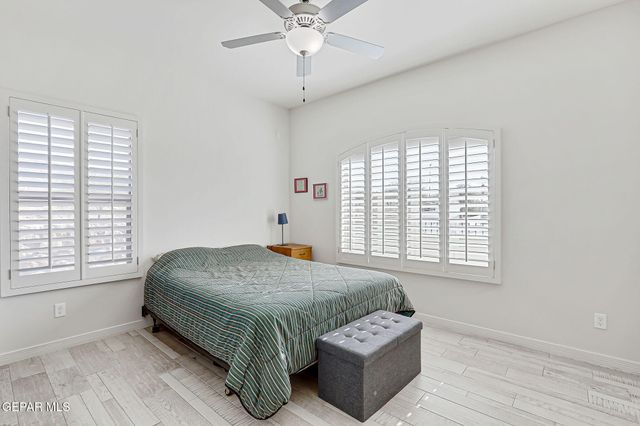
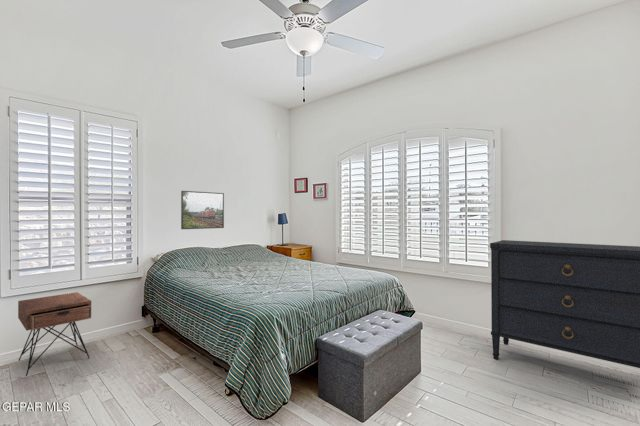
+ nightstand (55, 331)
+ dresser (570, 307)
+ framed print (203, 210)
